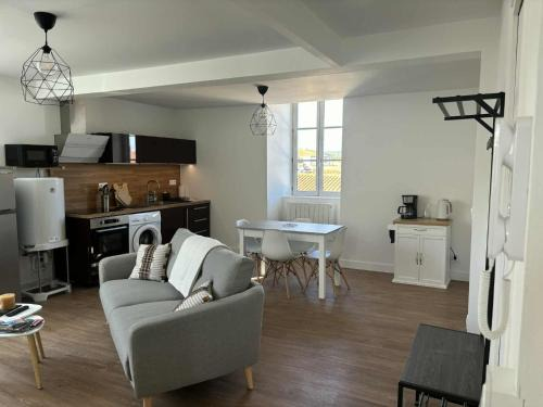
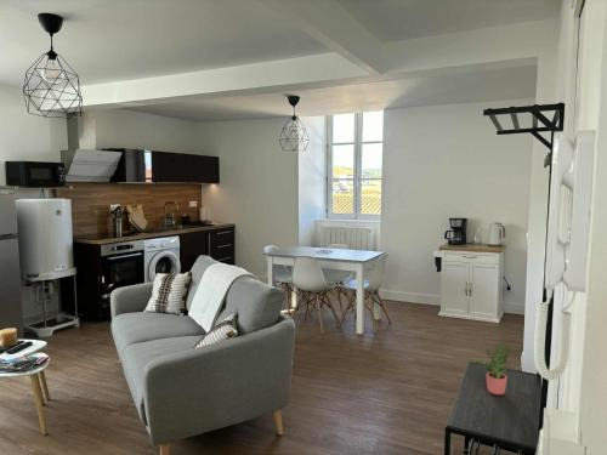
+ potted plant (488, 364)
